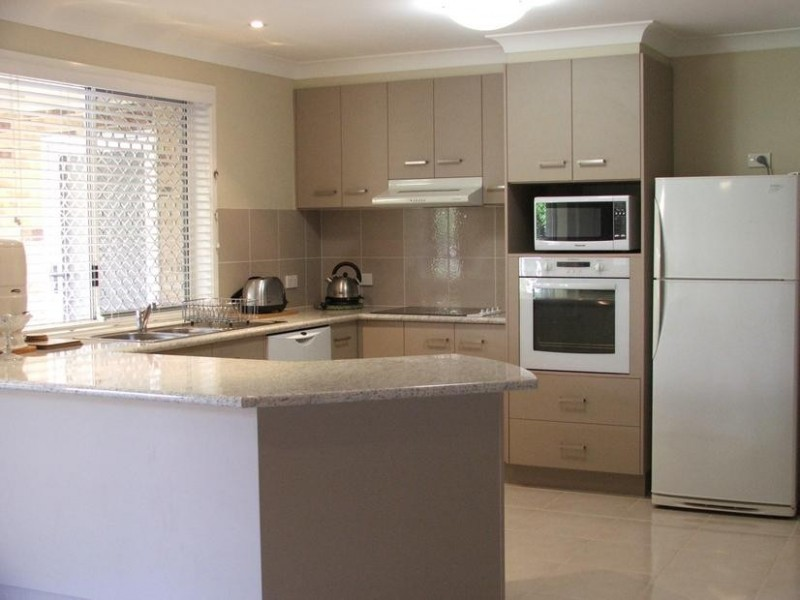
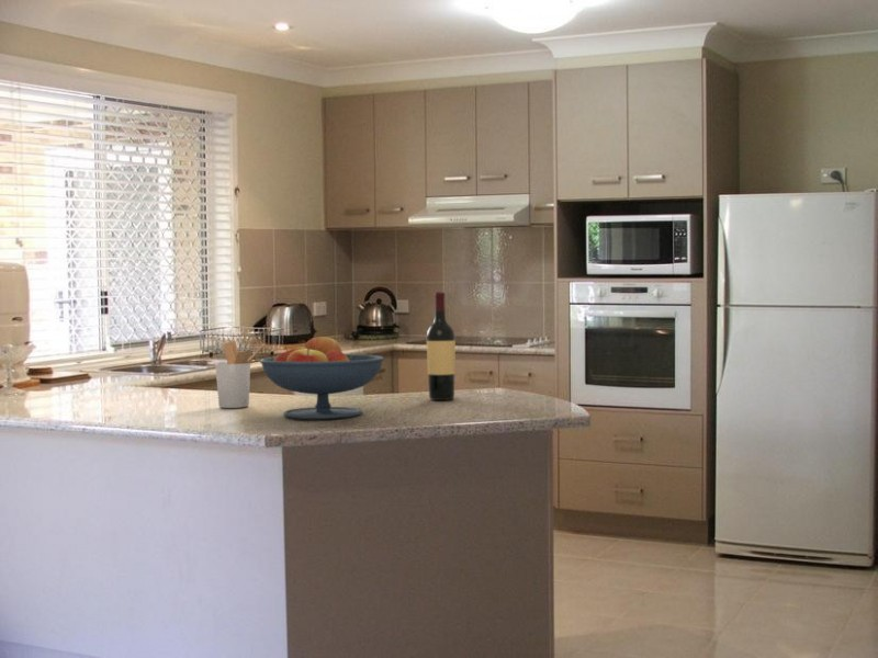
+ fruit bowl (322, 376)
+ utensil holder (241, 373)
+ wine bottle (440, 345)
